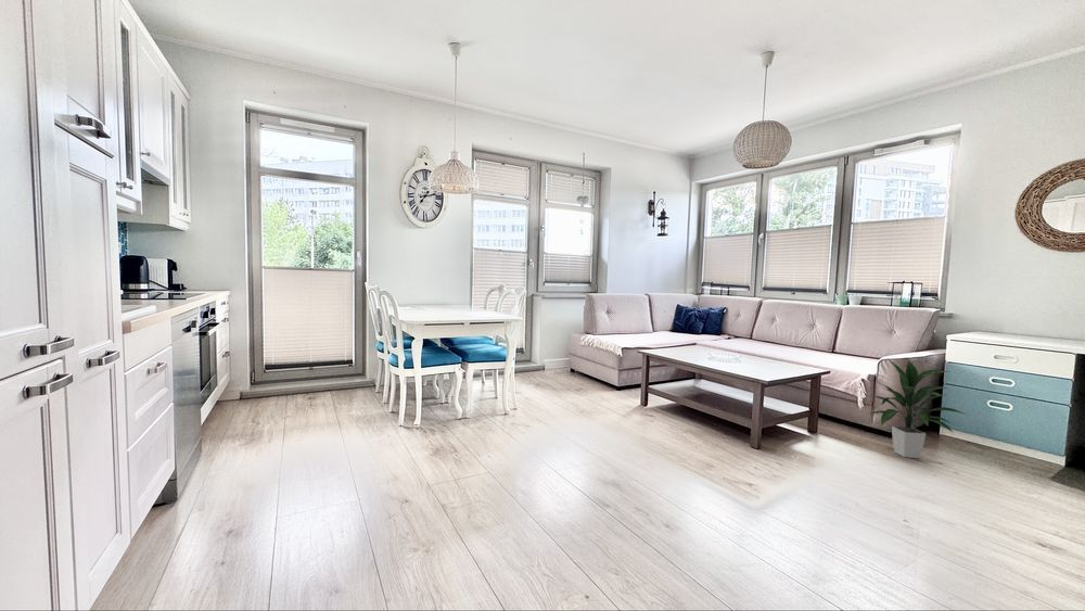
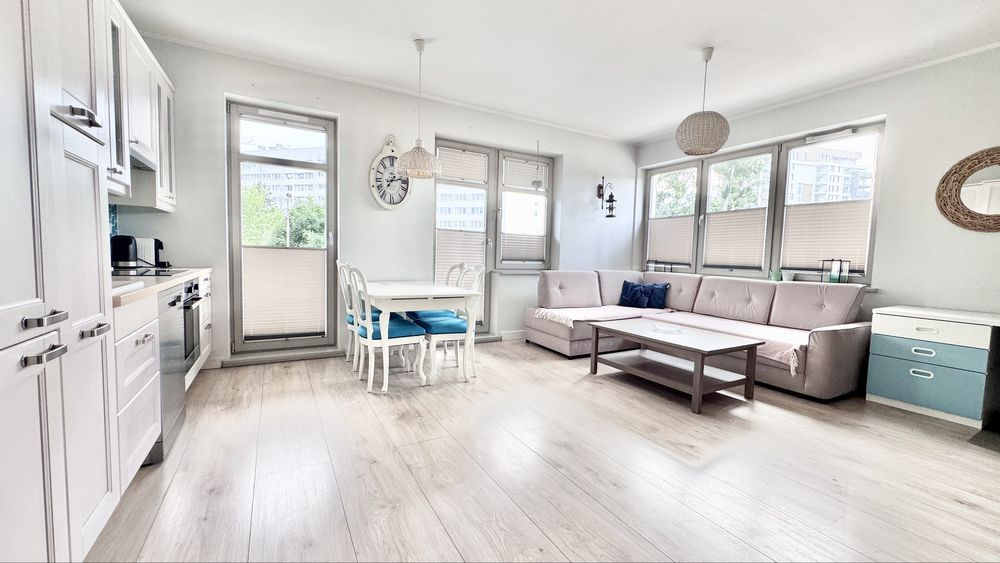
- indoor plant (909, 406)
